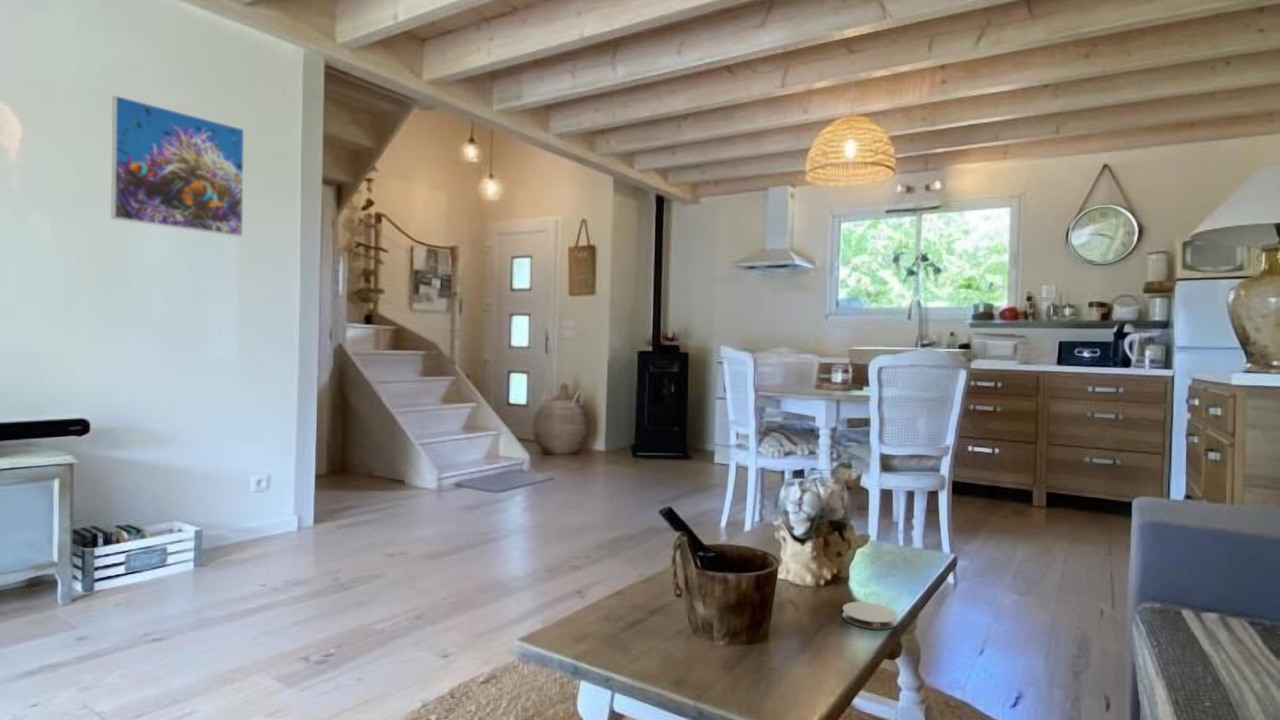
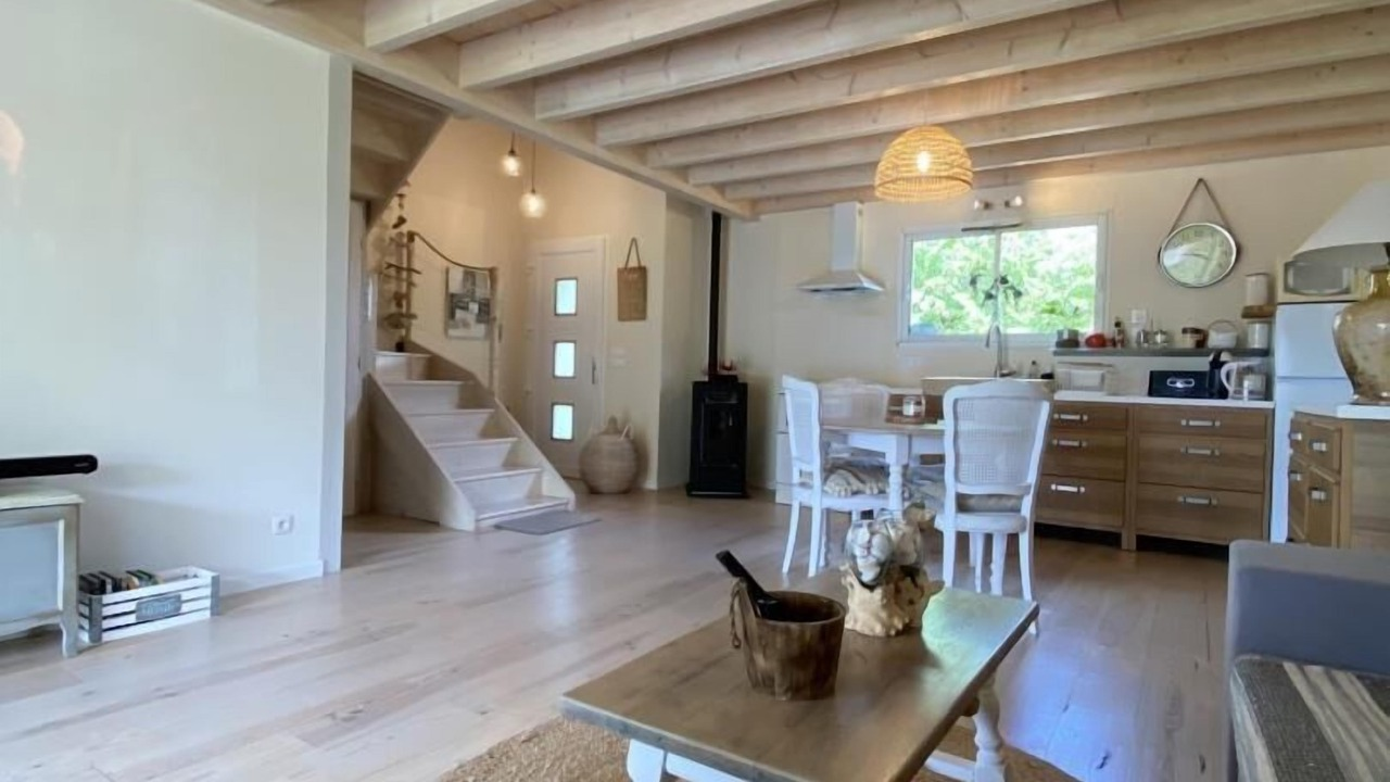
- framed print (181, 171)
- coaster (869, 615)
